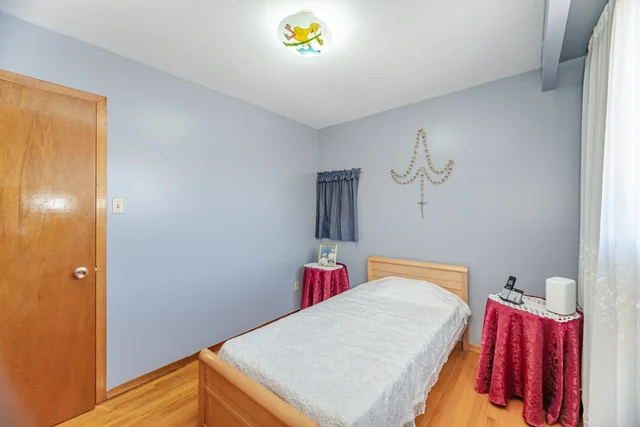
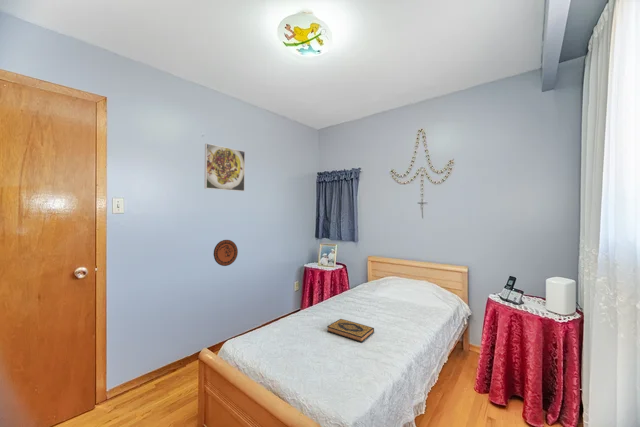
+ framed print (225, 168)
+ hardback book (350, 329)
+ decorative plate (225, 252)
